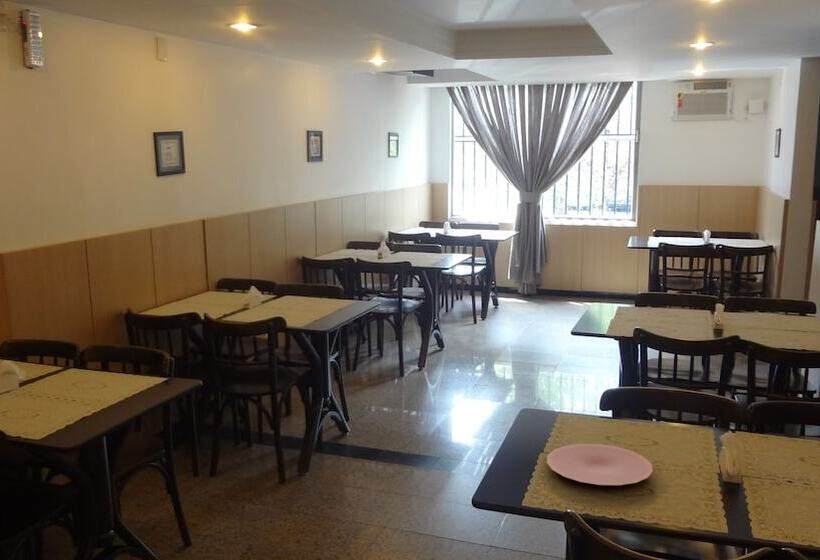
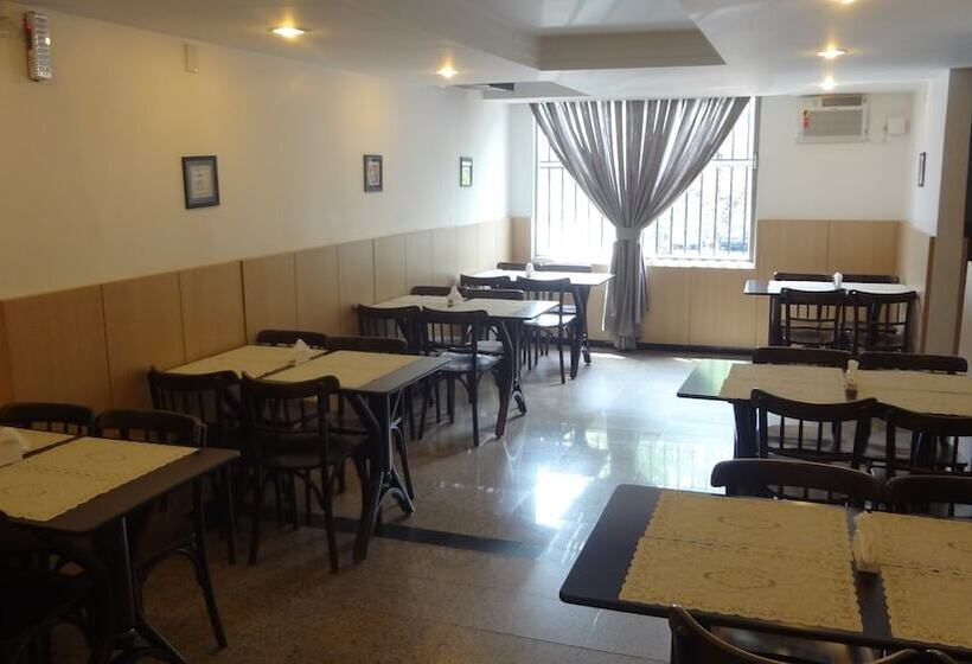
- plate (598, 467)
